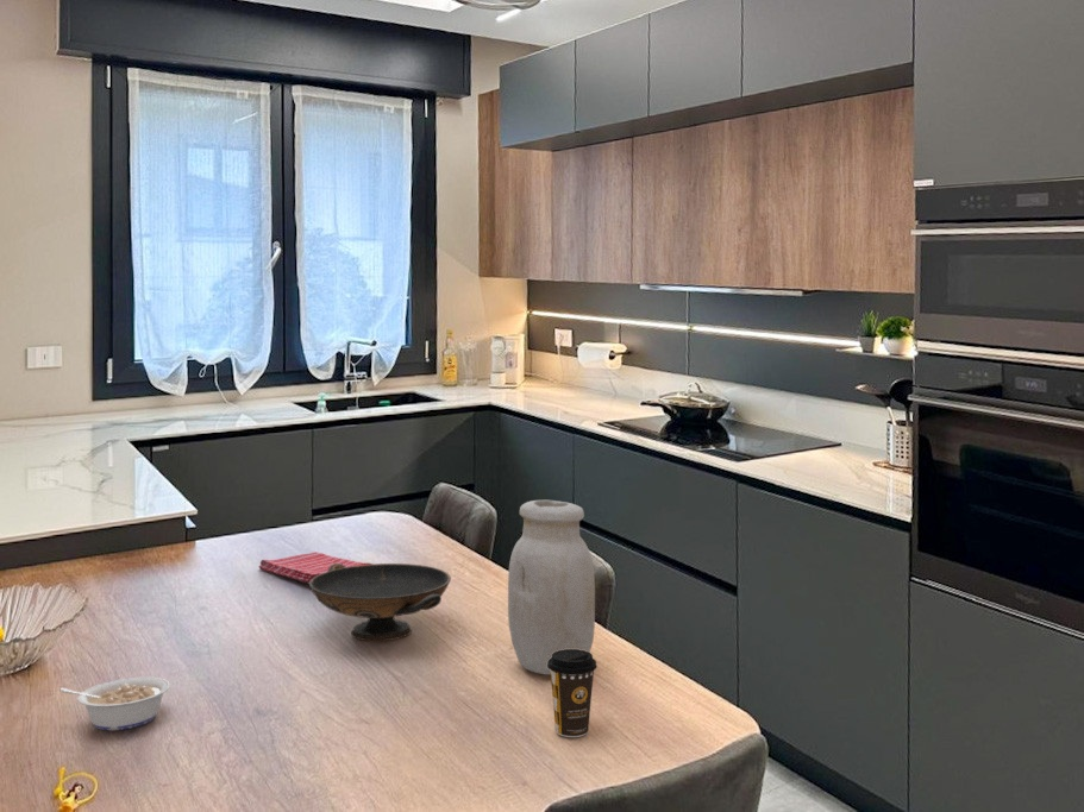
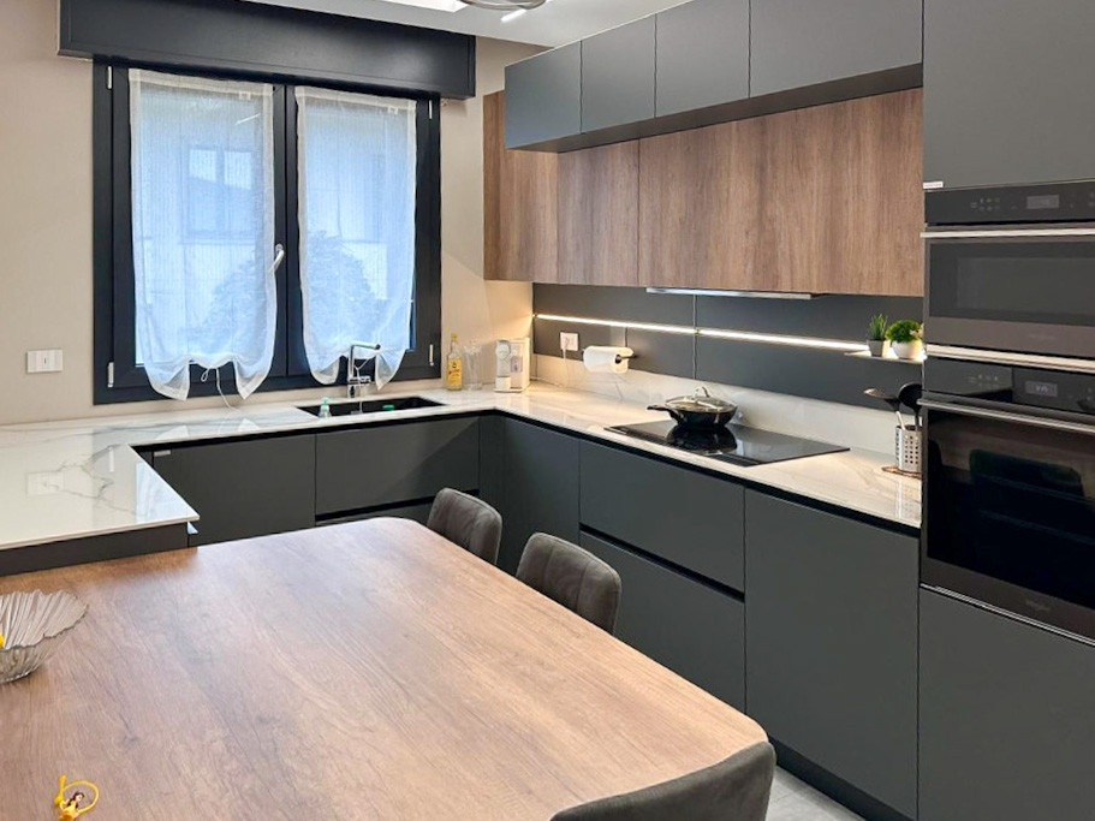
- decorative bowl (381, 605)
- legume (121, 703)
- jar (551, 585)
- coffee cup (571, 693)
- dish towel (317, 566)
